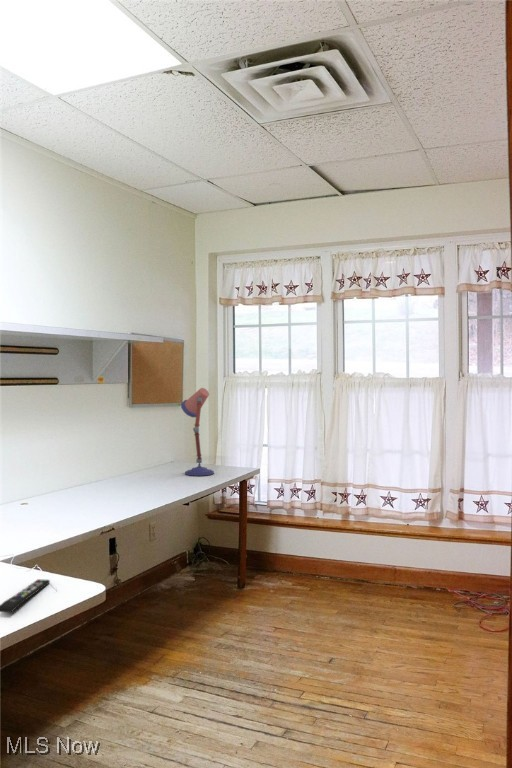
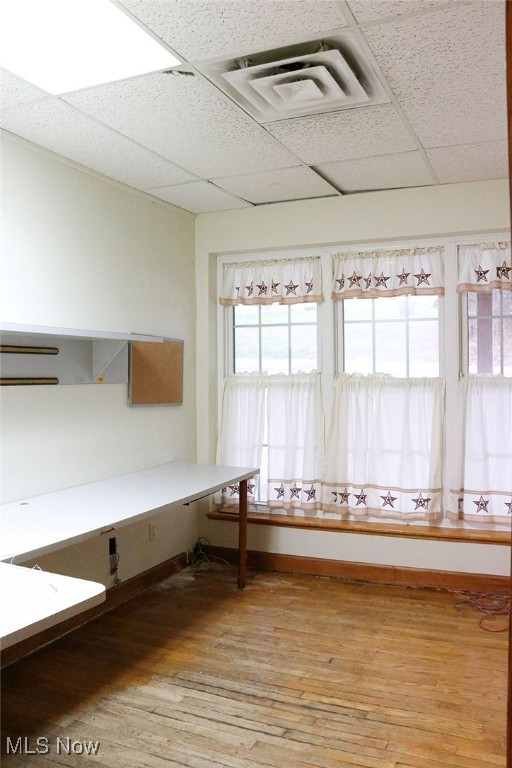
- desk lamp (196, 430)
- remote control (25, 594)
